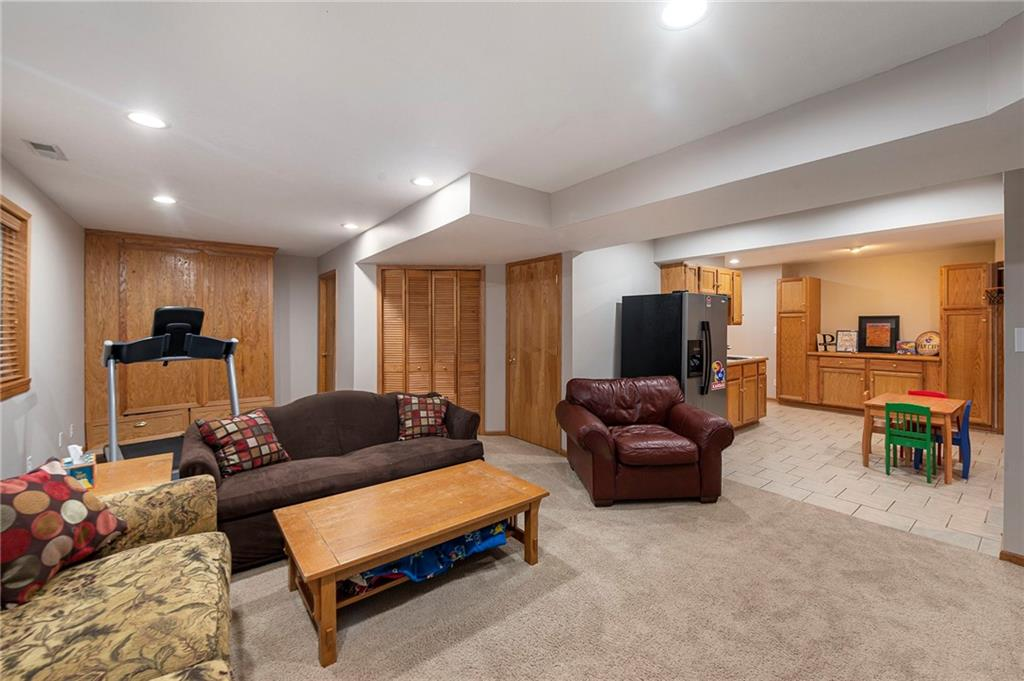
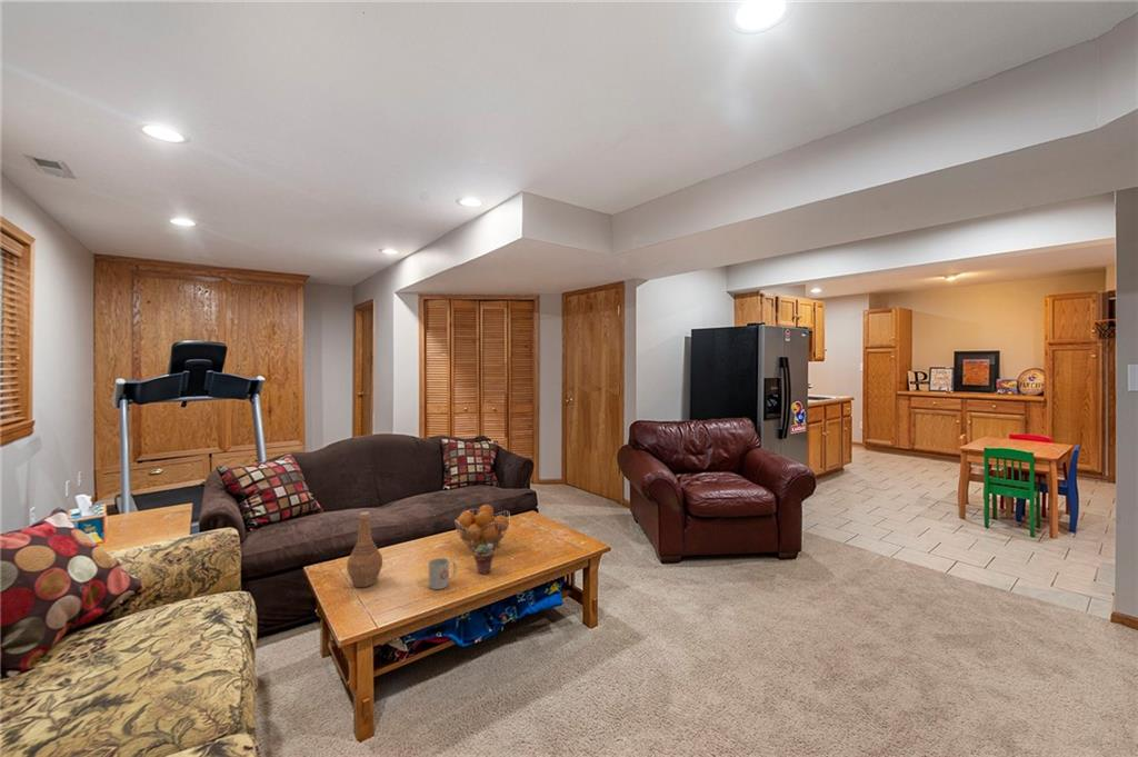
+ mug (442, 571)
+ vase (365, 547)
+ fruit basket (482, 527)
+ potted succulent (483, 557)
